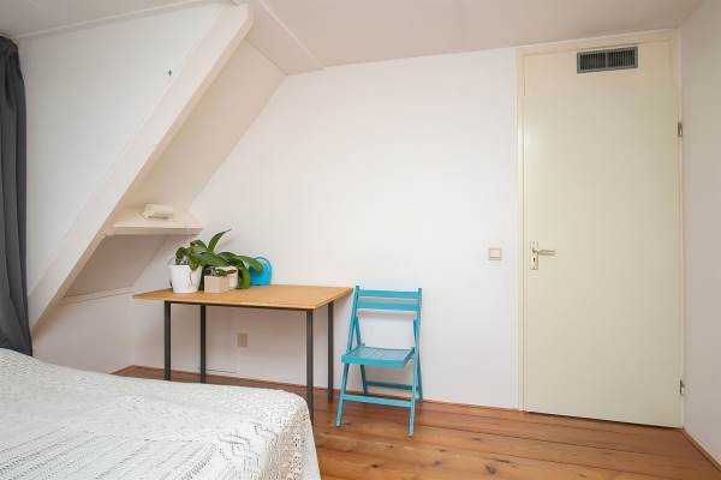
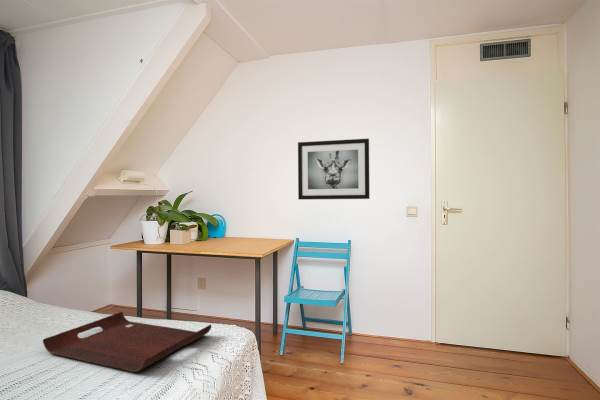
+ wall art (332, 170)
+ serving tray (131, 337)
